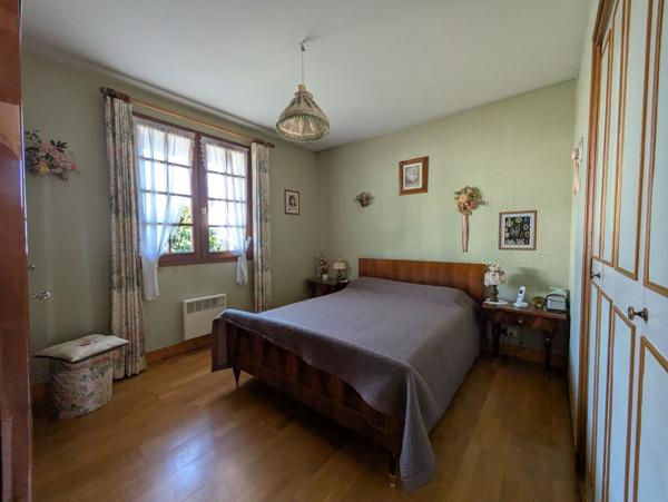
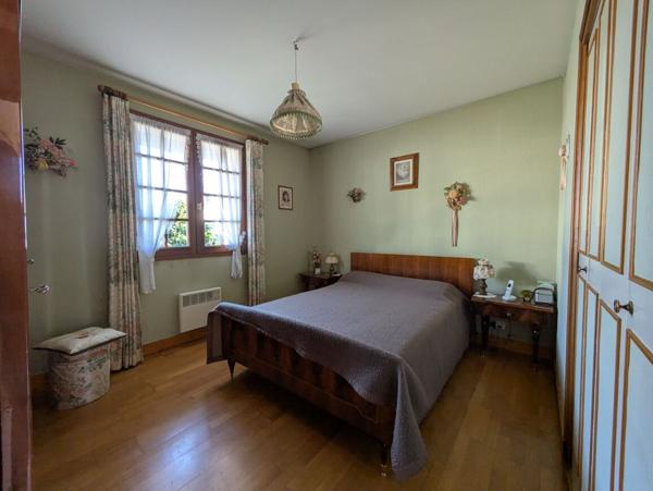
- wall art (517, 230)
